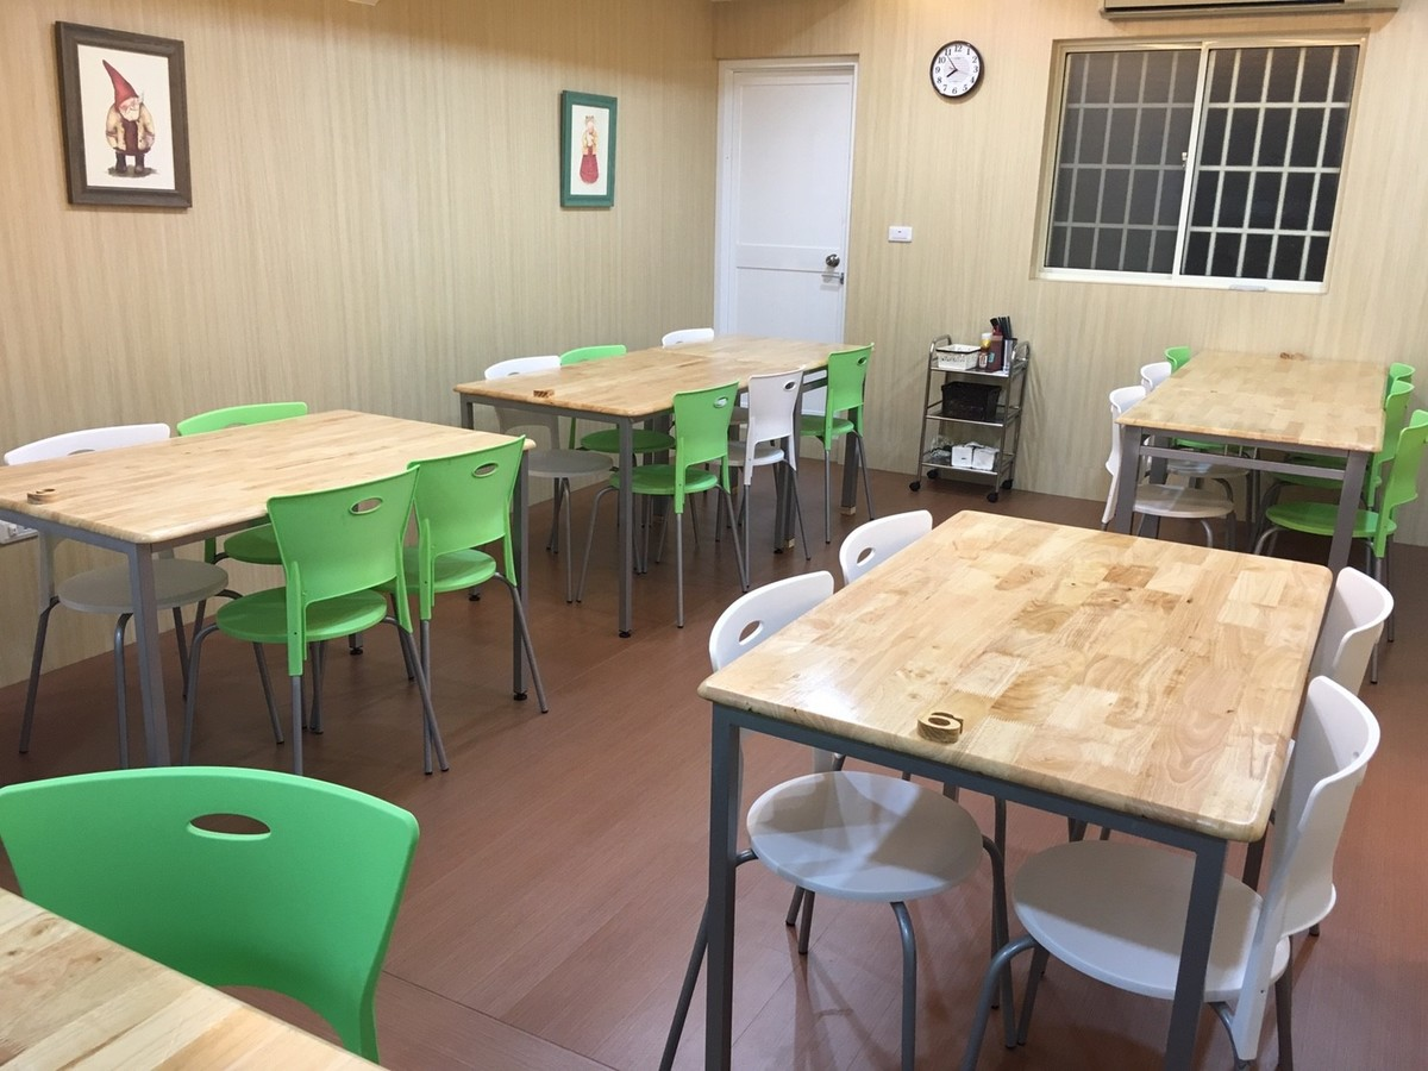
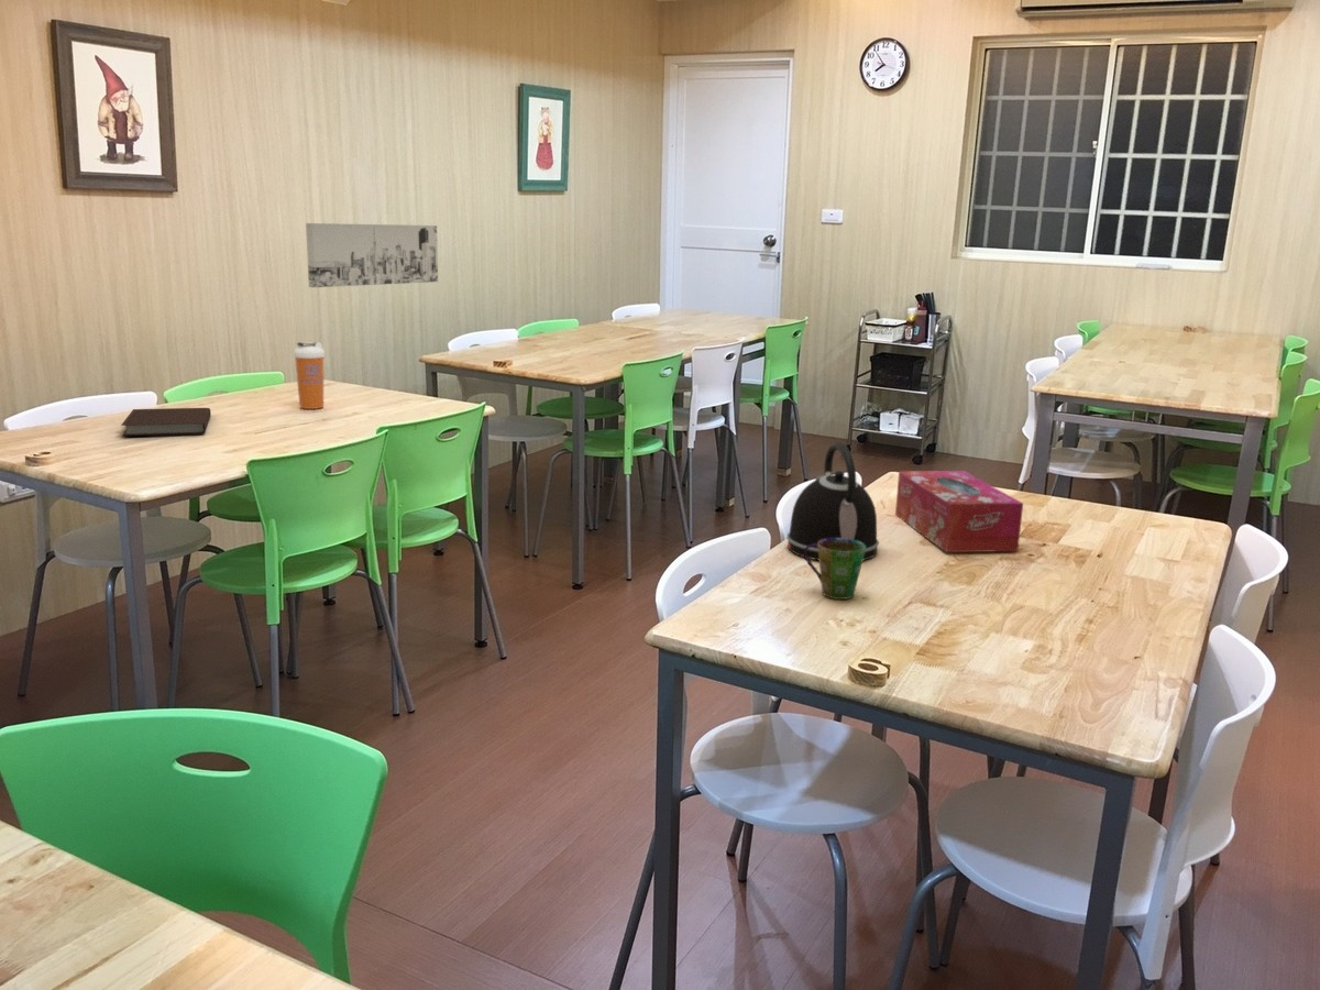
+ wall art (376, 254)
+ notebook (168, 420)
+ tissue box (955, 508)
+ cup (833, 568)
+ shaker bottle (310, 374)
+ kettle (835, 495)
